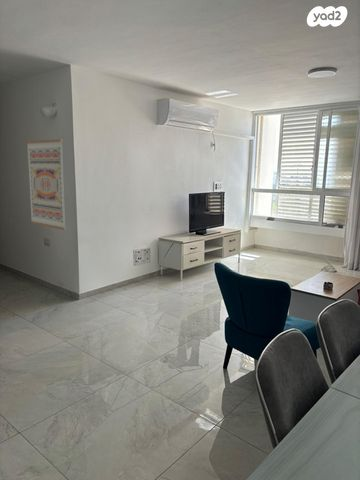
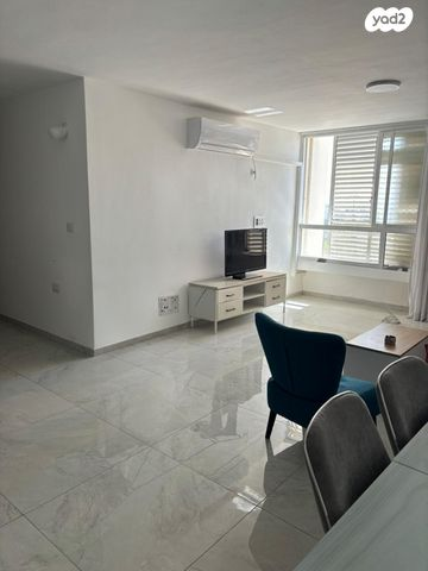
- wall art (45, 184)
